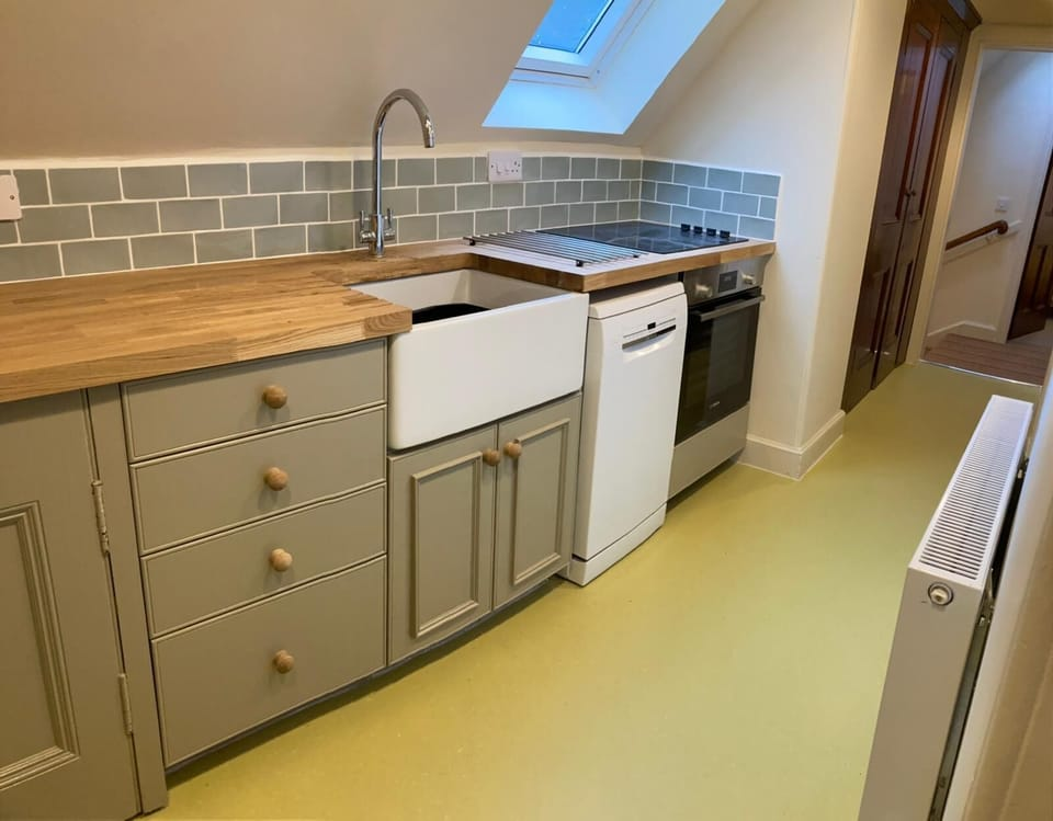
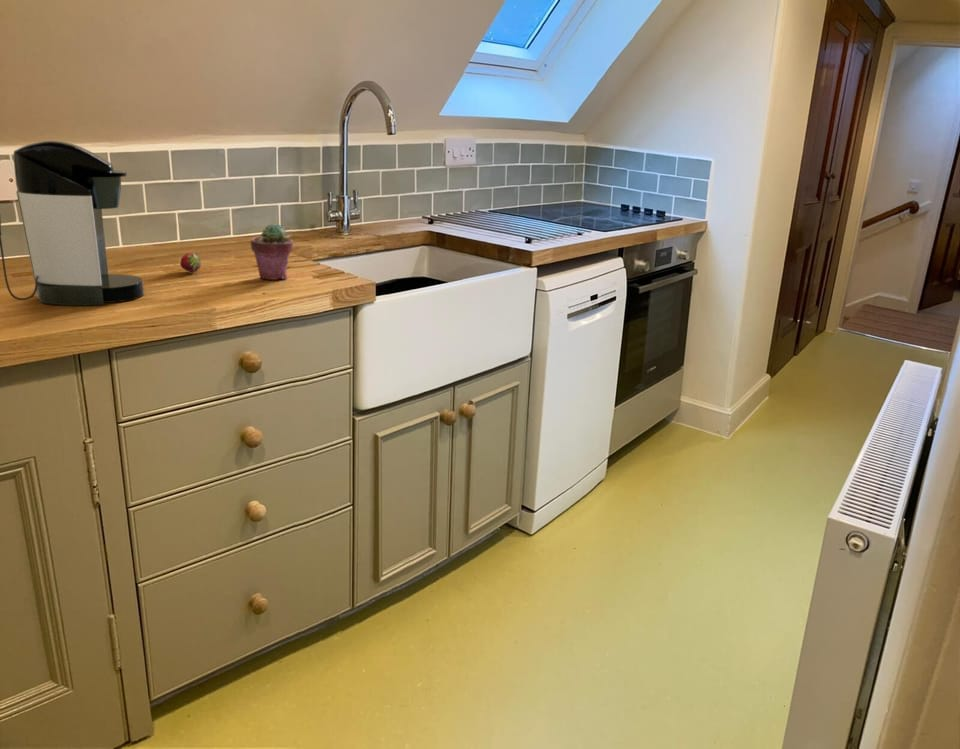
+ fruit (189, 261)
+ potted succulent (272, 250)
+ coffee maker (69, 225)
